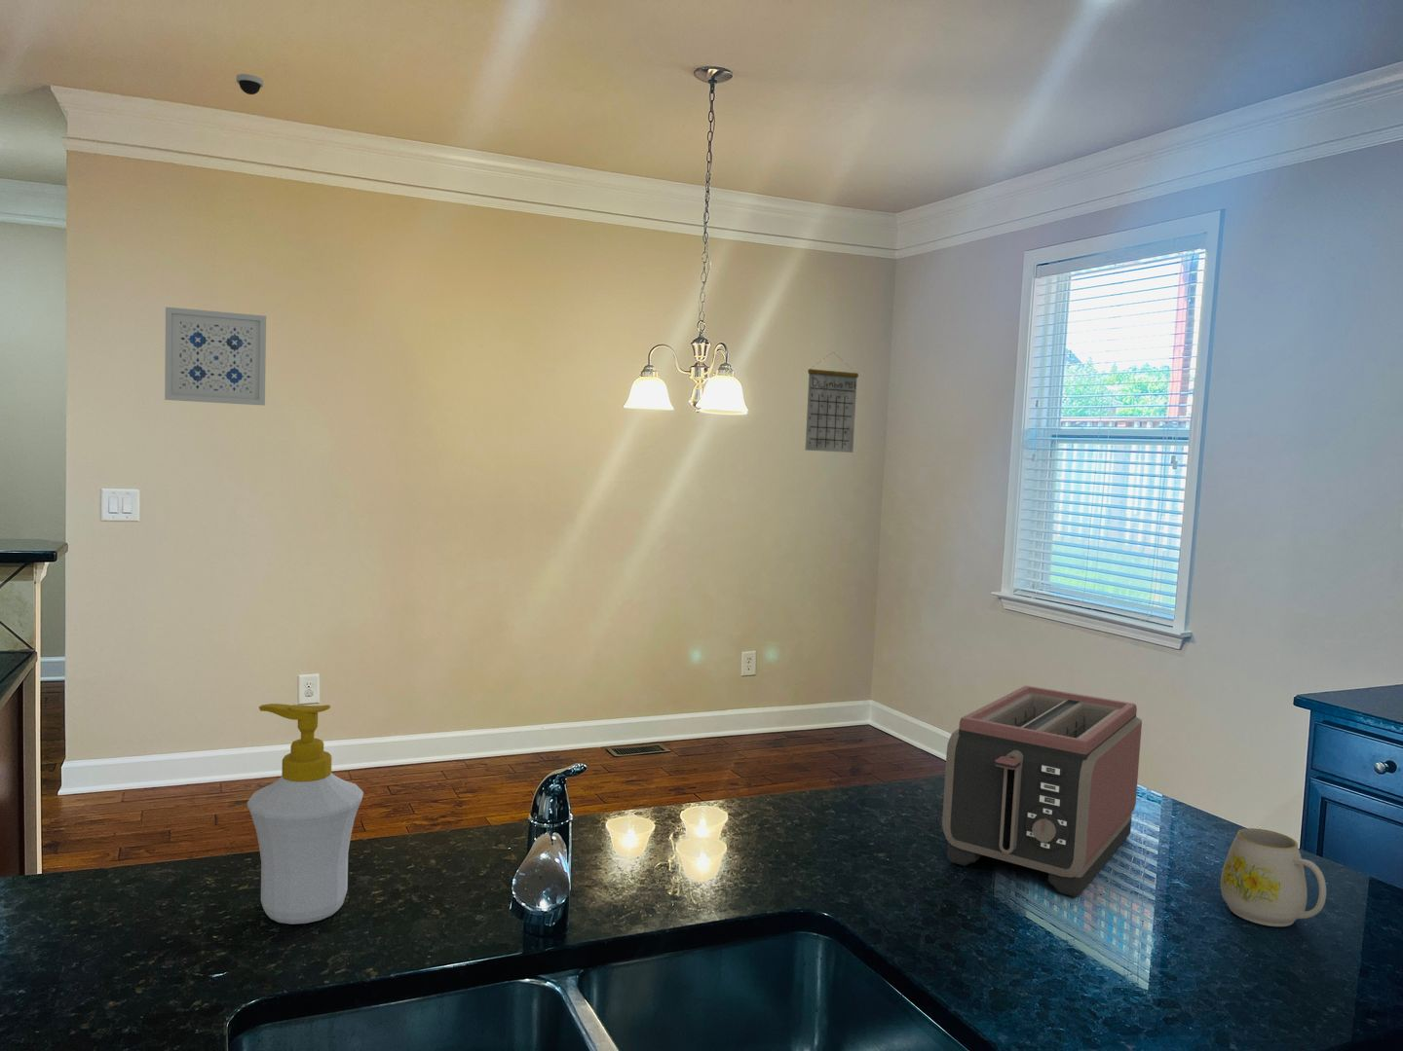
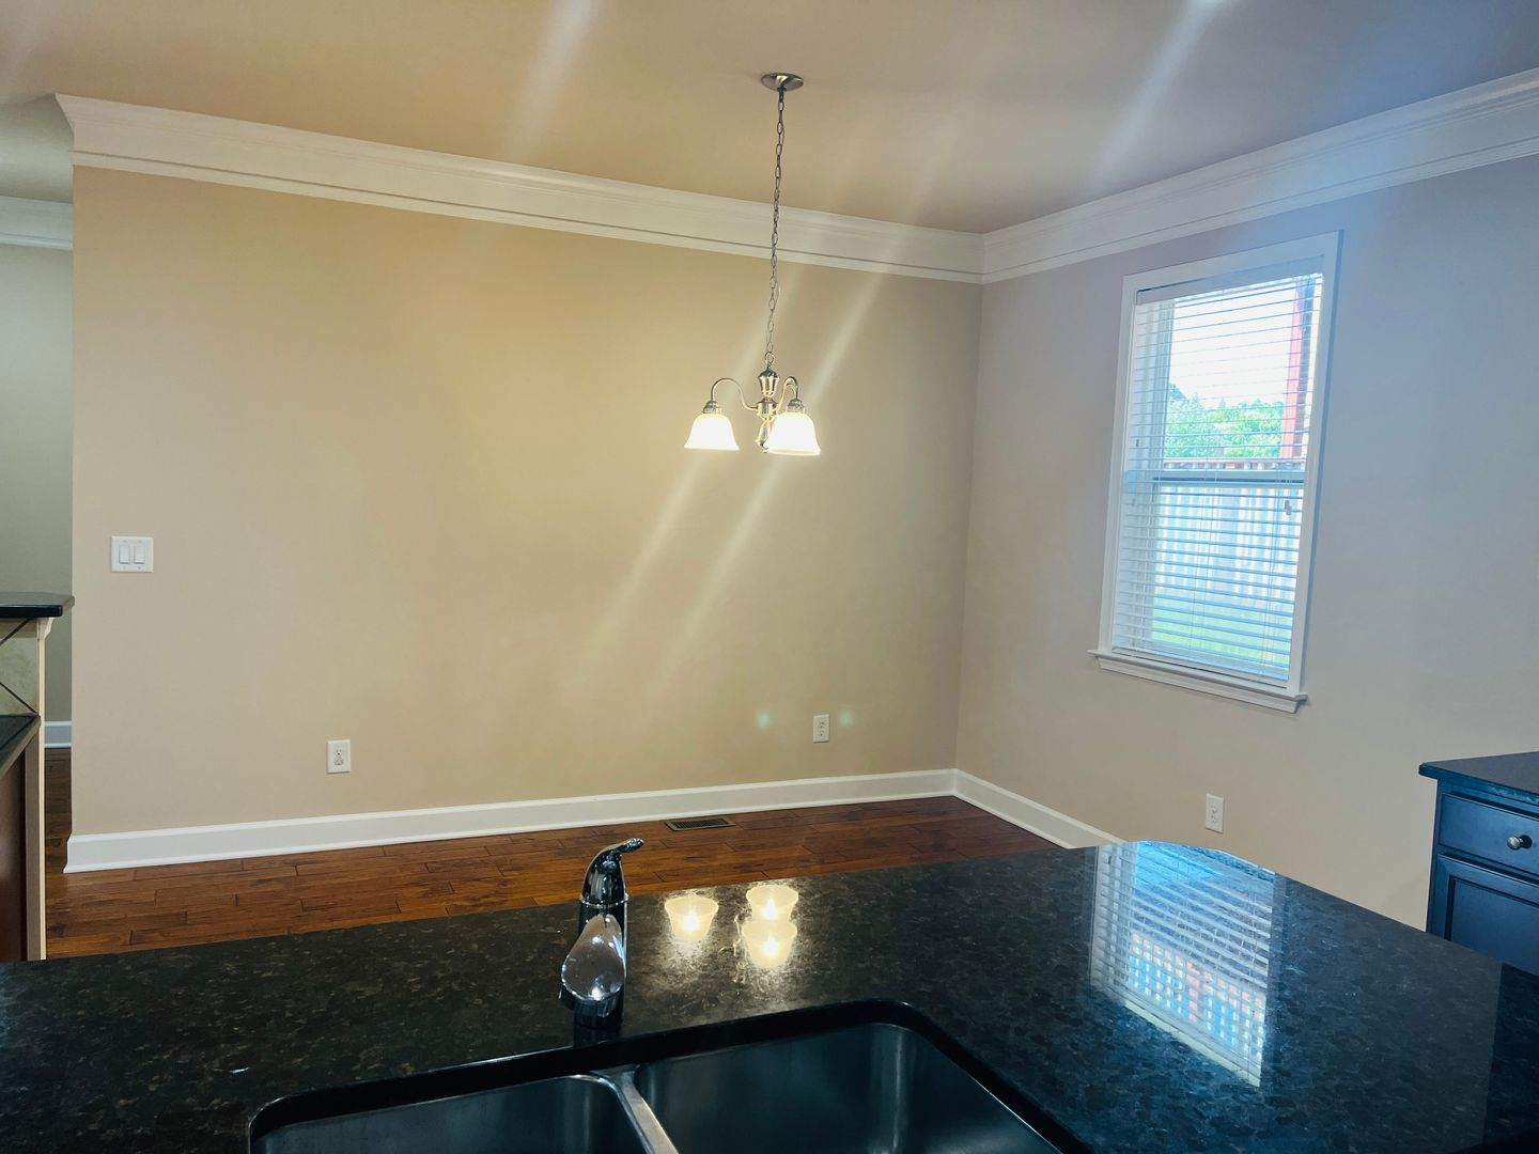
- mug (1275, 880)
- soap bottle (306, 808)
- toaster (1043, 784)
- wall art (217, 358)
- calendar (831, 401)
- dome security camera (250, 86)
